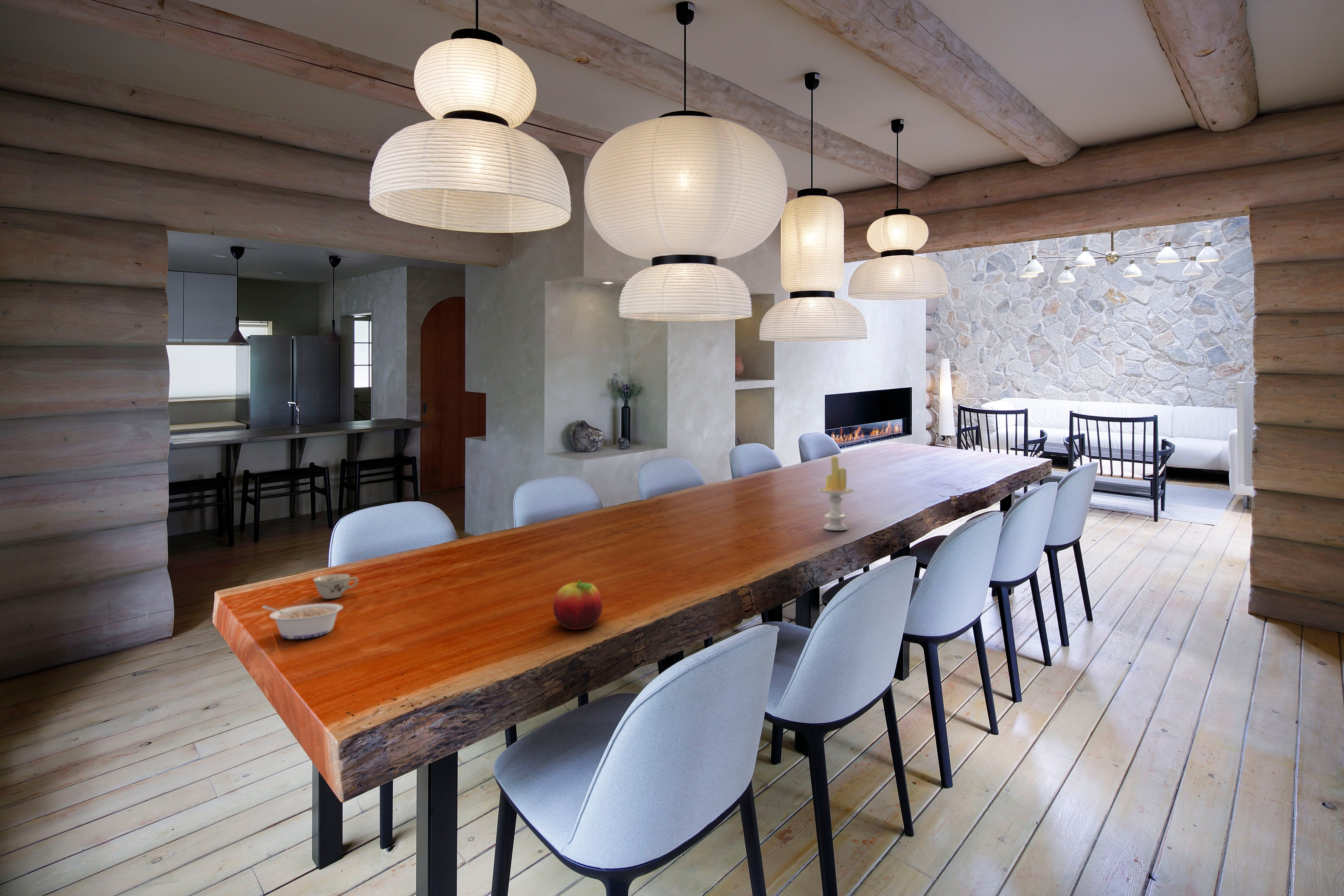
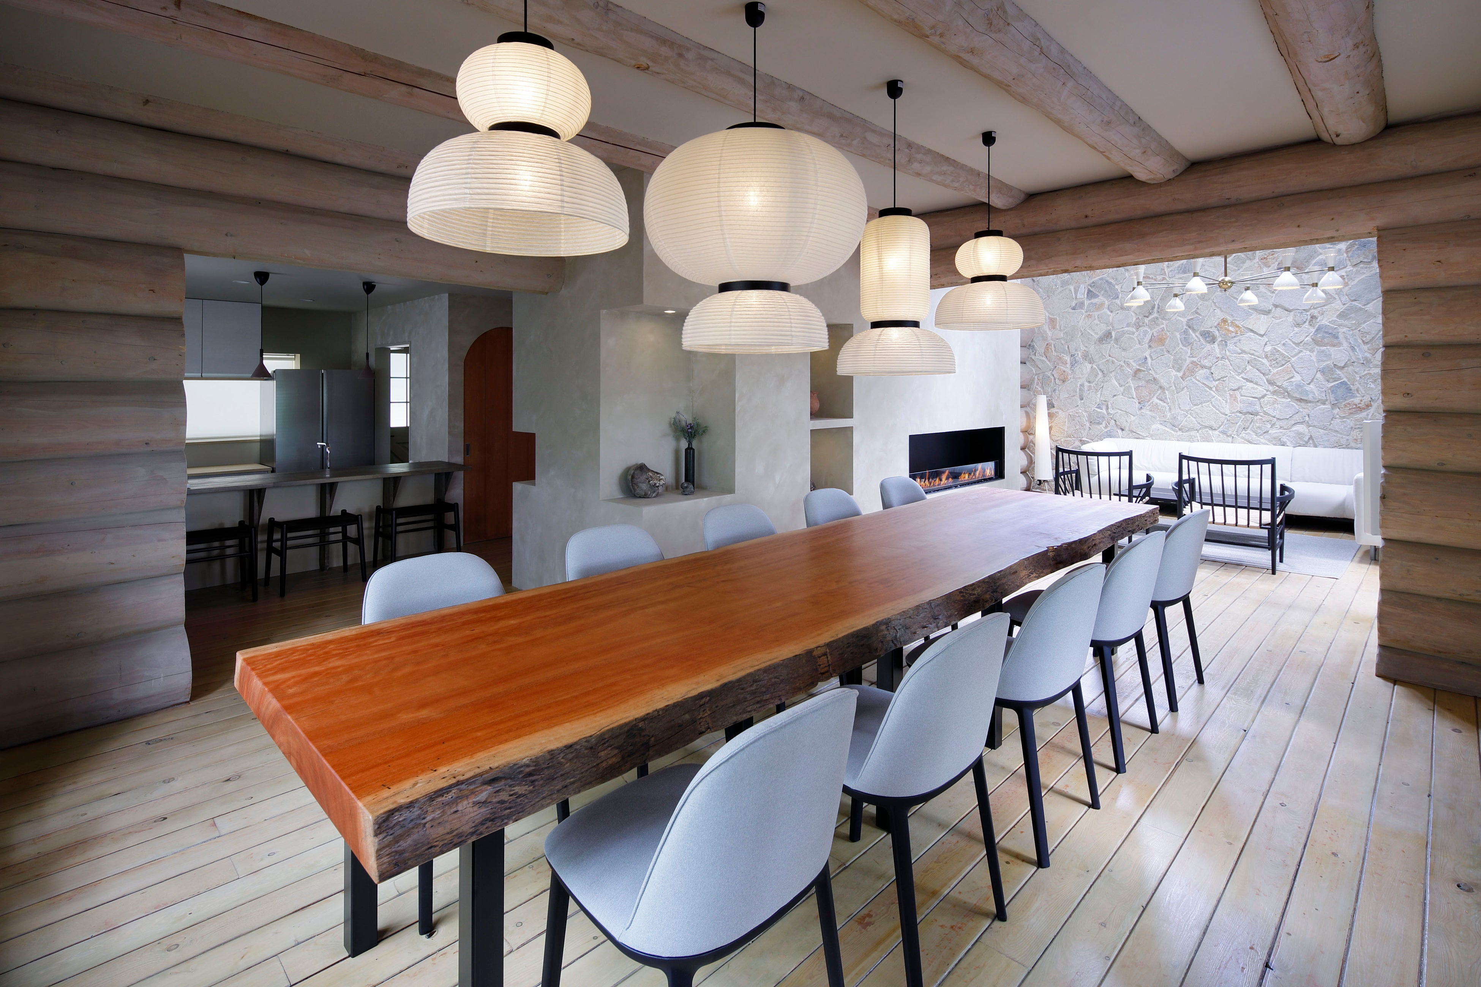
- fruit (578, 603)
- candle (835, 492)
- legume (304, 620)
- teacup (336, 586)
